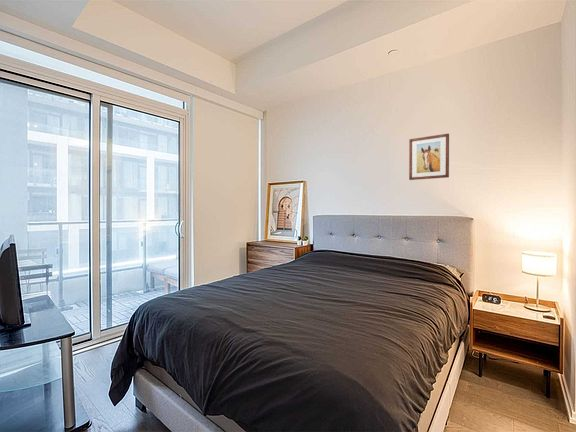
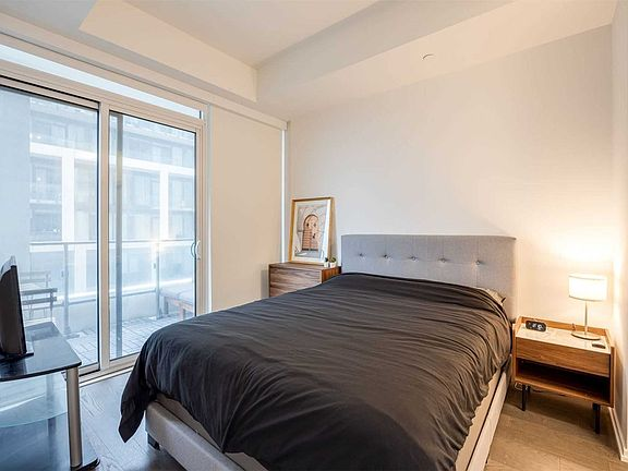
- wall art (428, 157)
